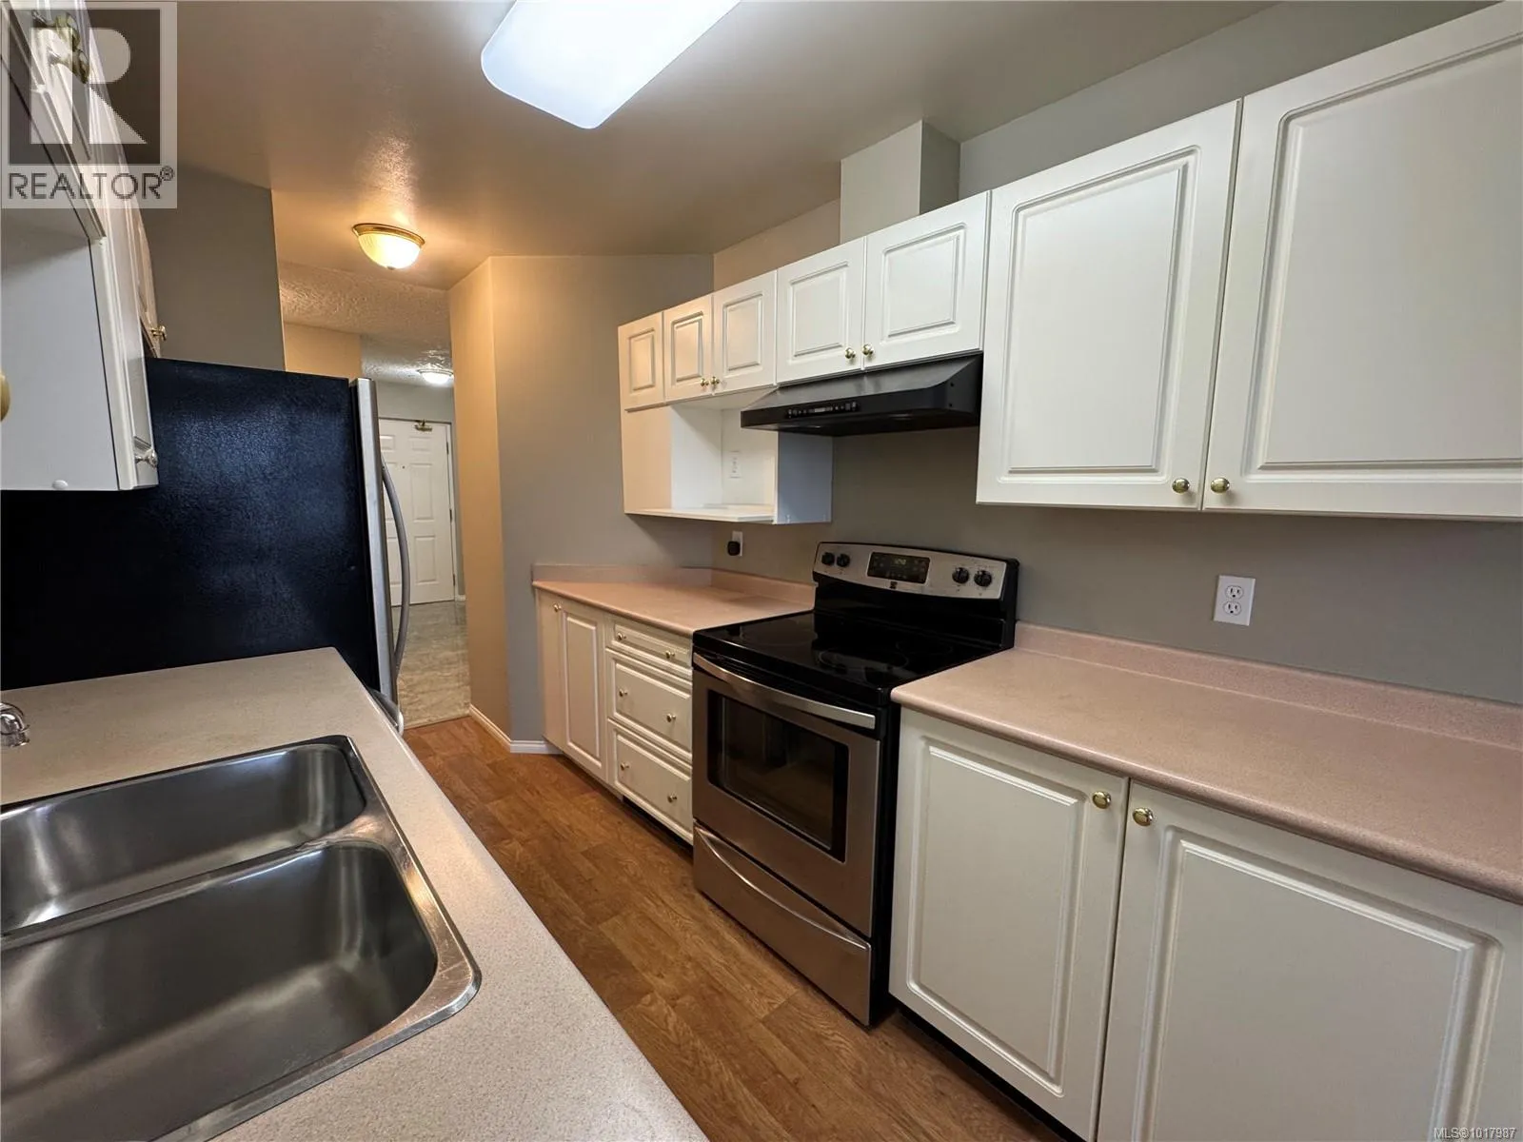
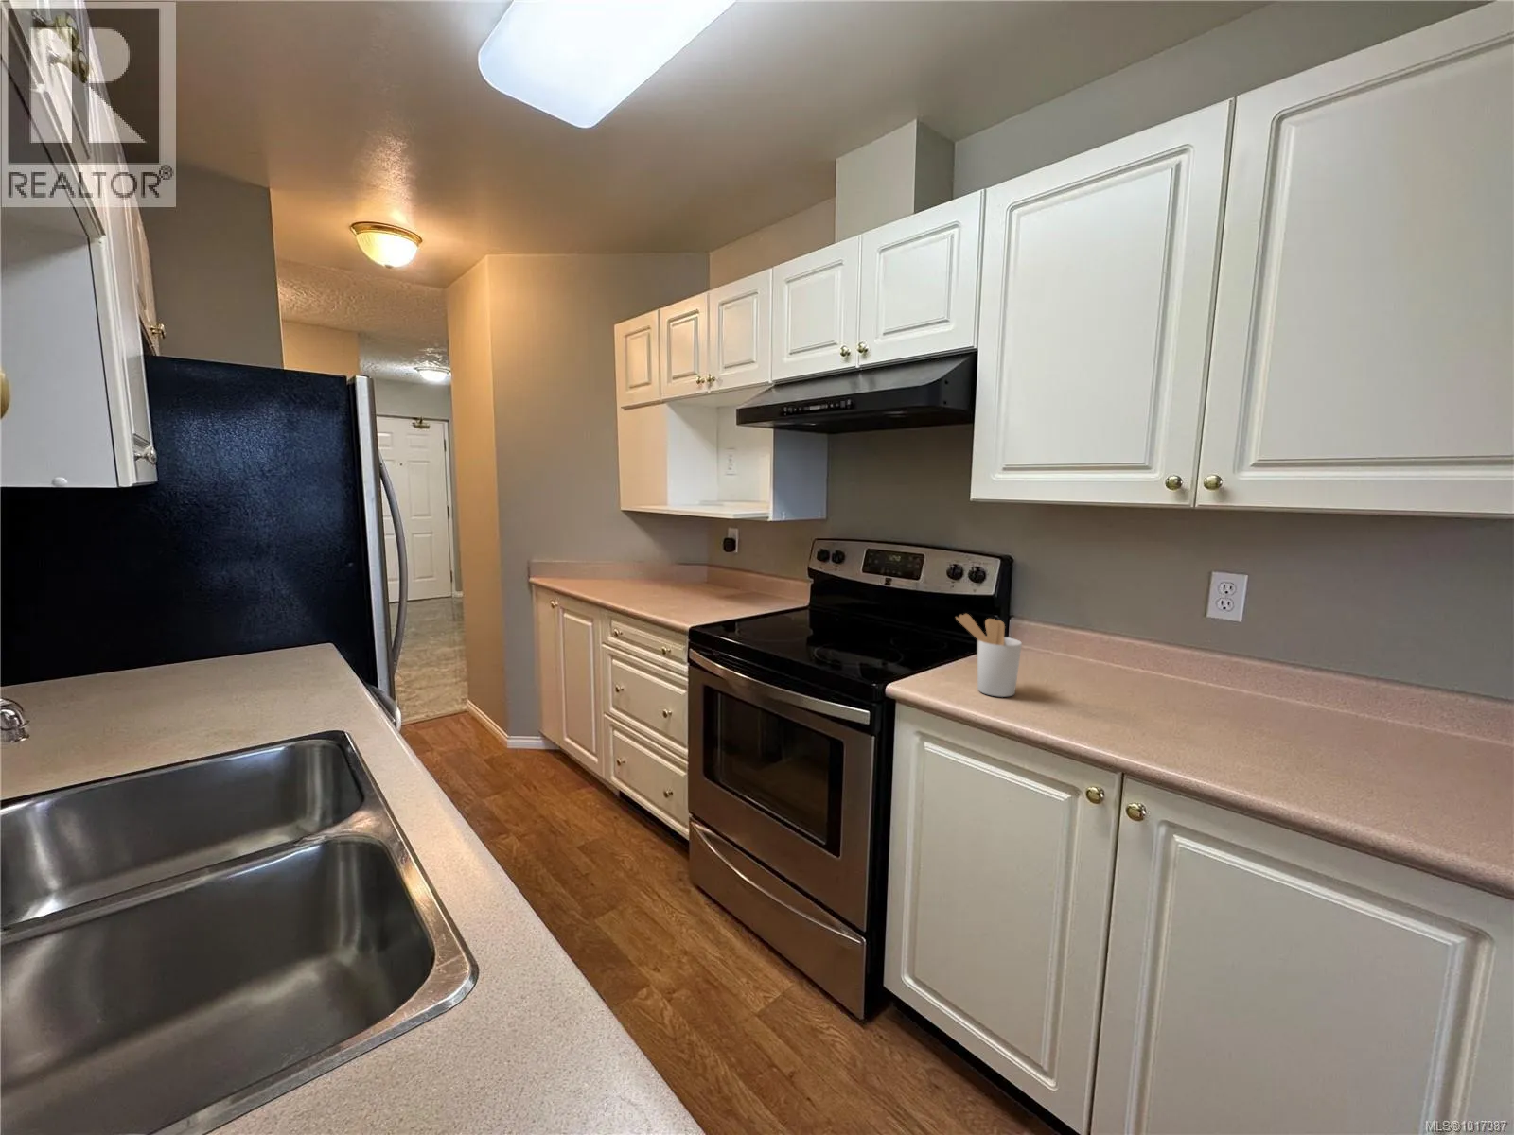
+ utensil holder (986, 652)
